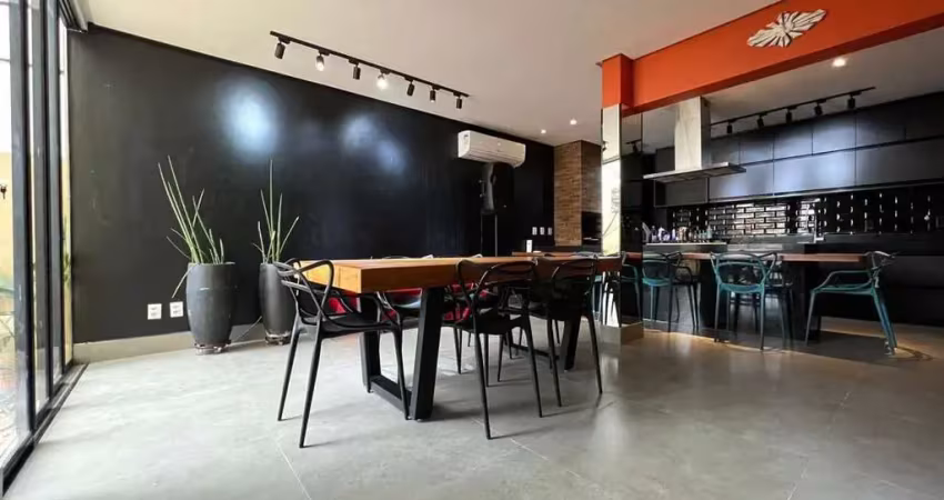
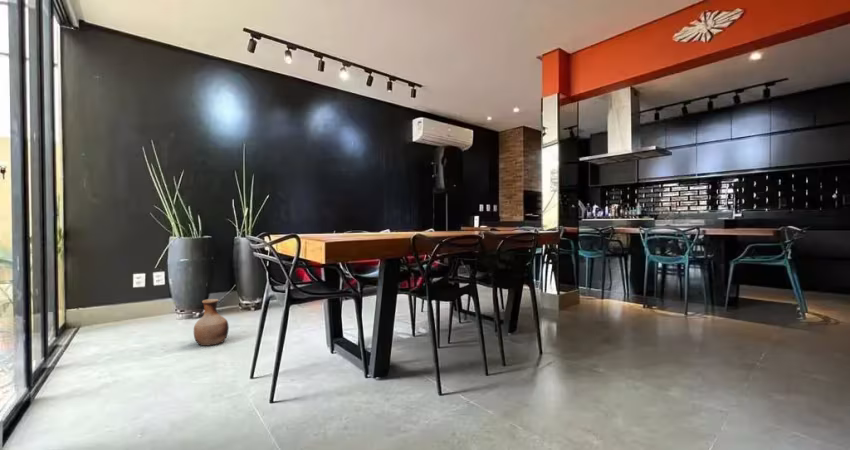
+ vase (211, 321)
